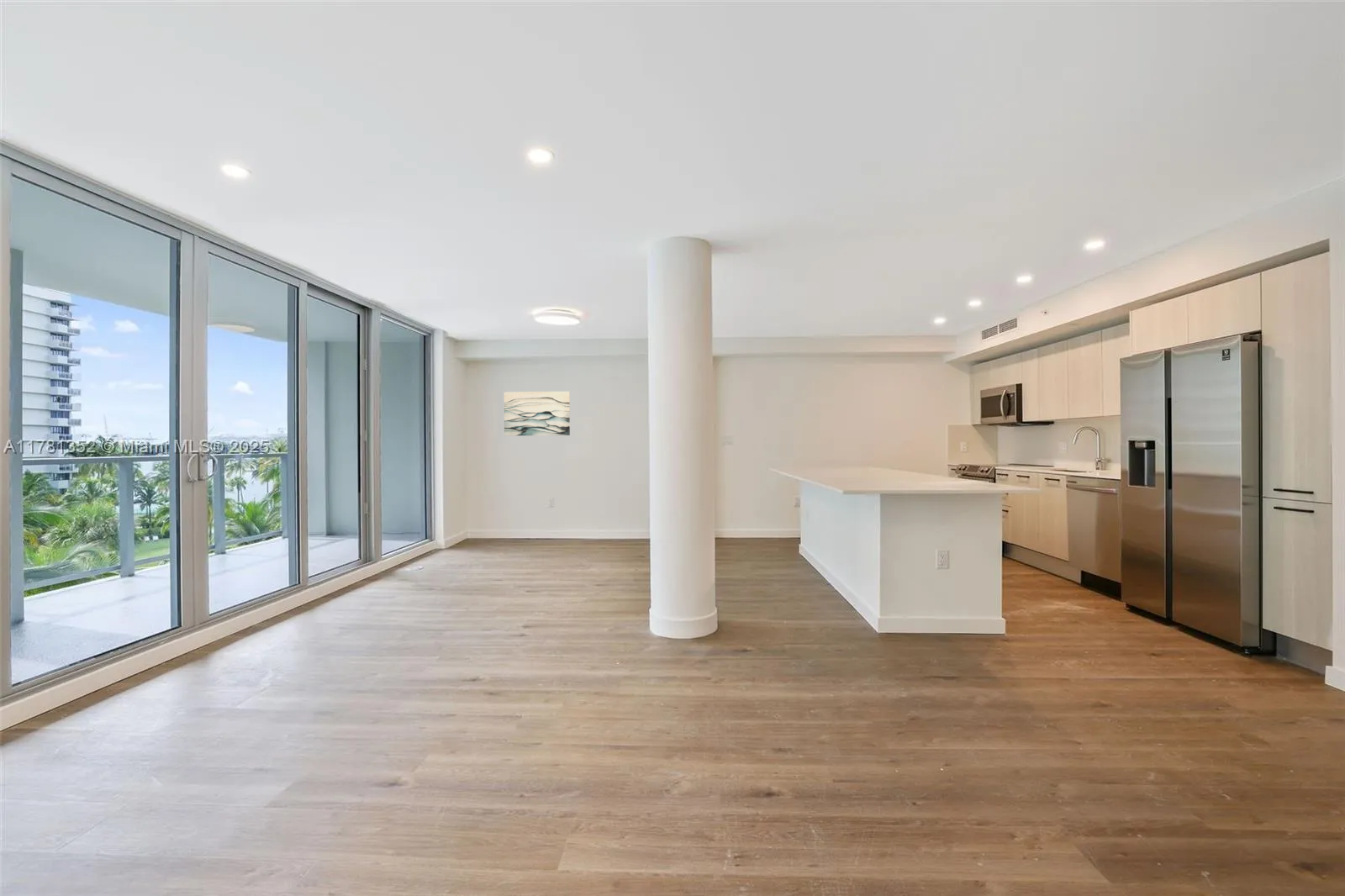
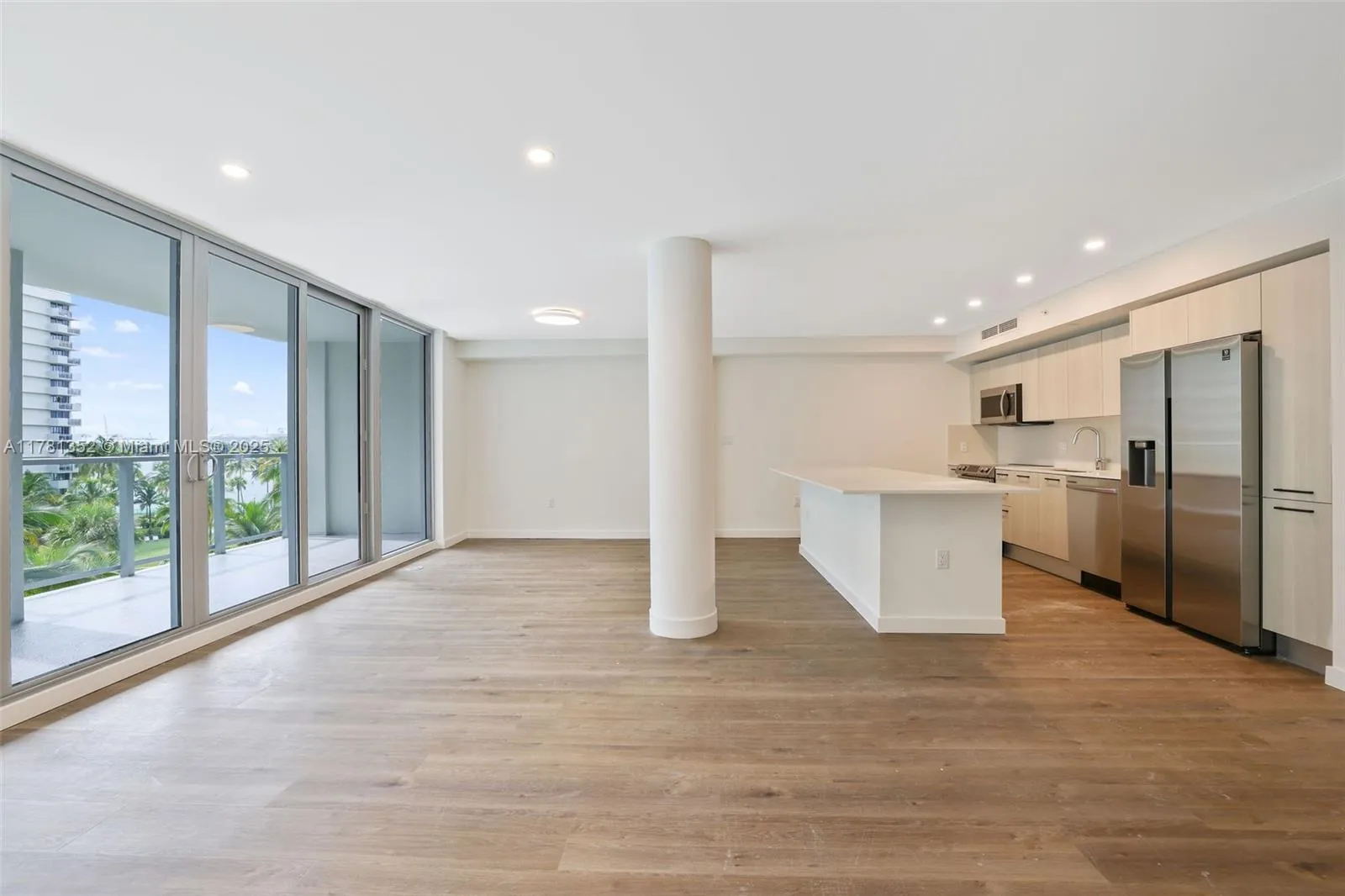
- wall art (536, 414)
